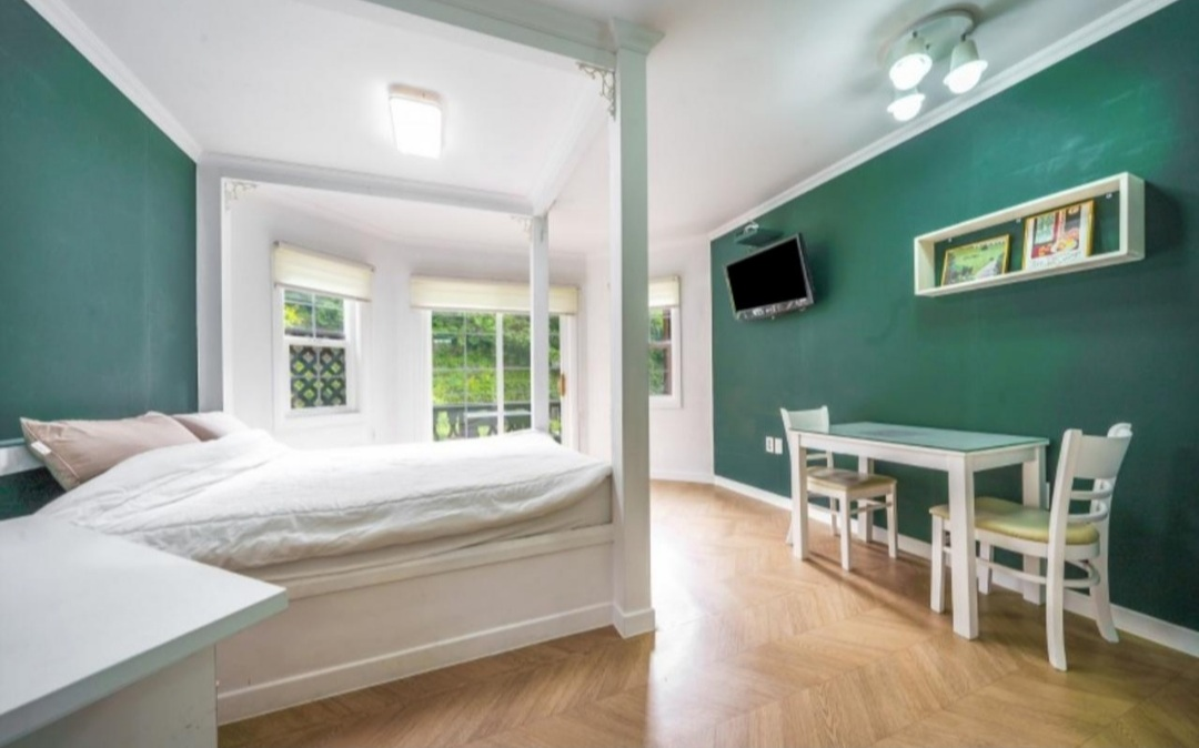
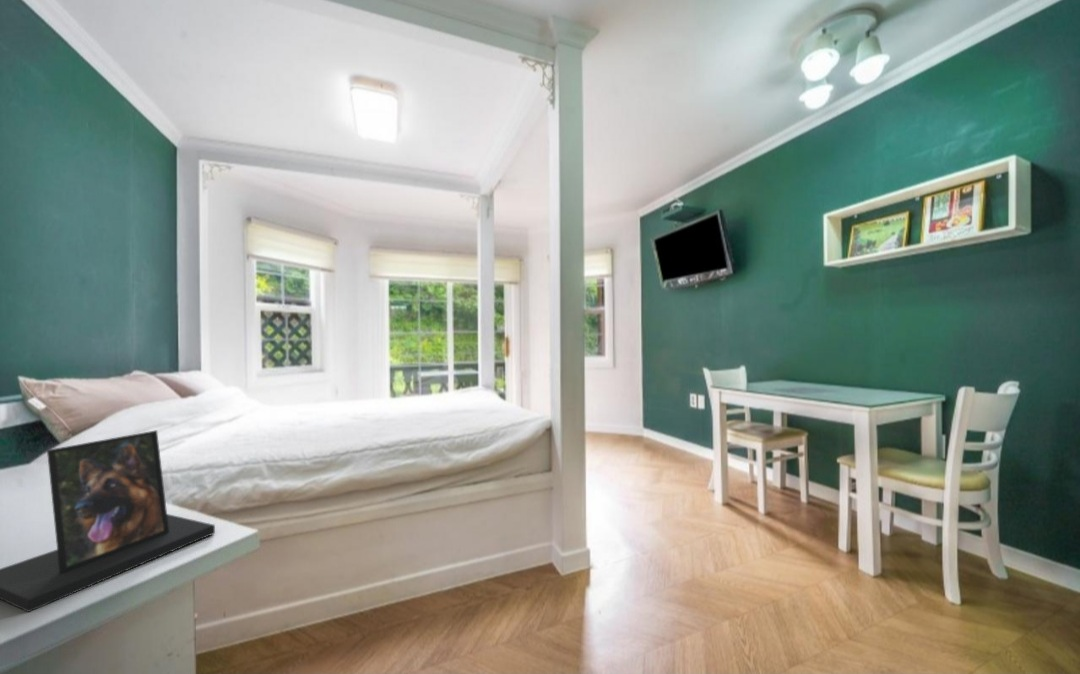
+ photo frame (108, 498)
